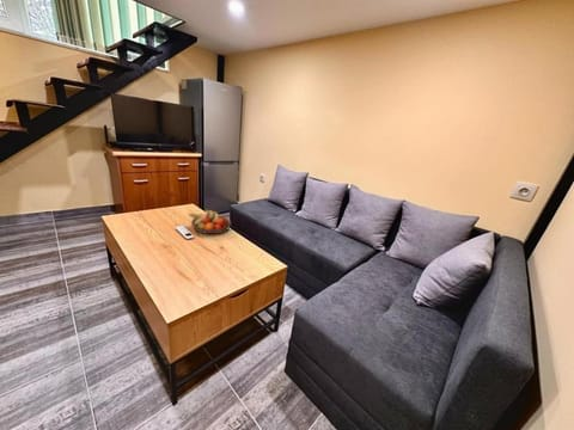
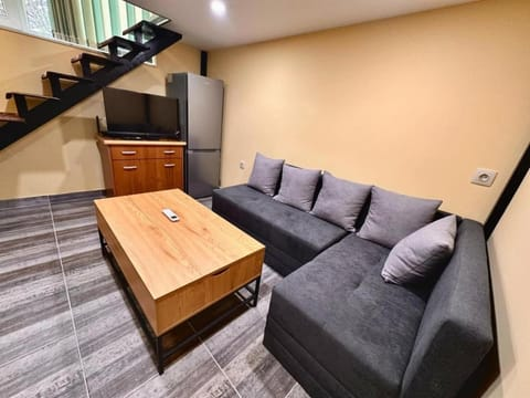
- fruit bowl (210, 220)
